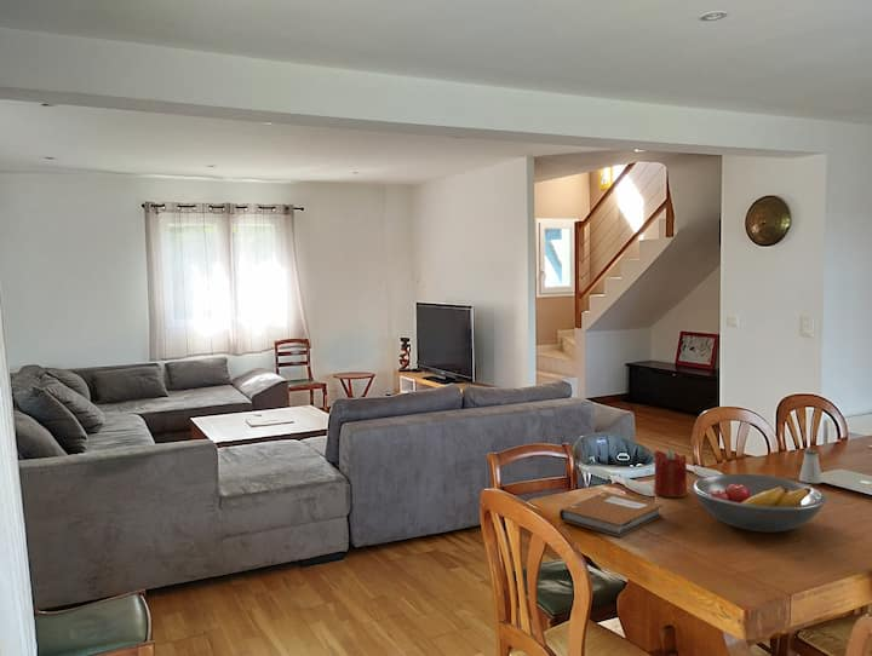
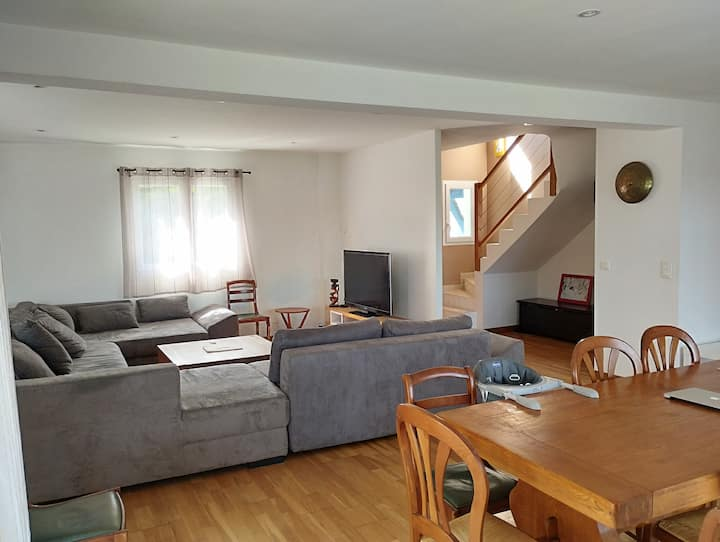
- candle (670, 470)
- notebook (612, 511)
- fruit bowl (756, 501)
- saltshaker (810, 465)
